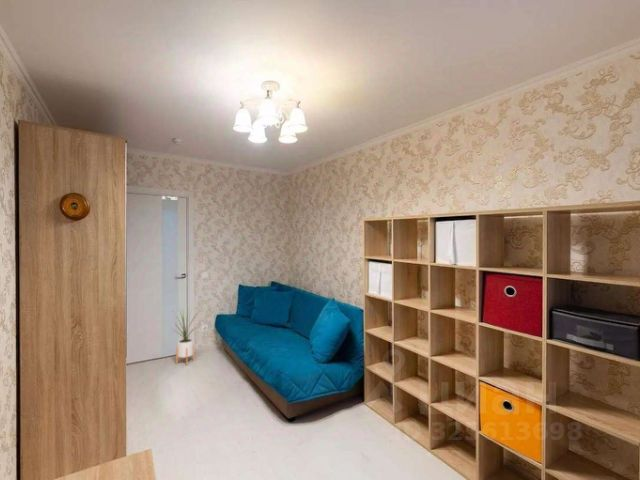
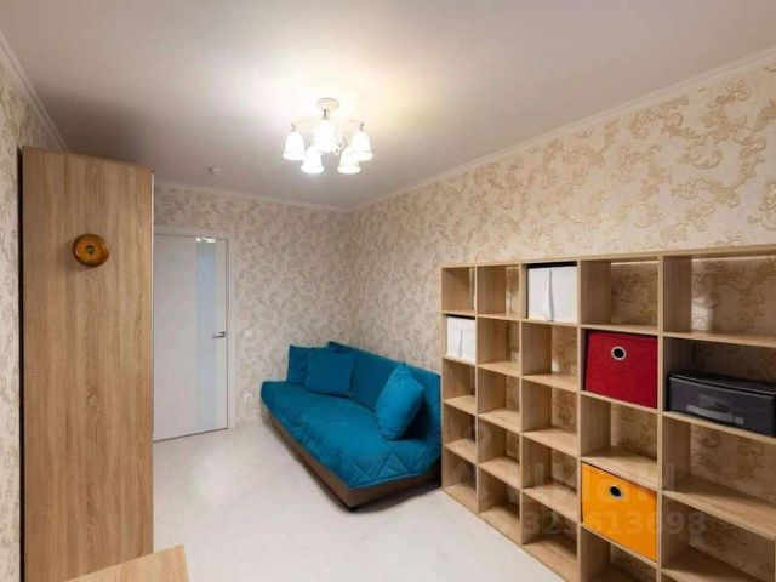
- house plant (185, 333)
